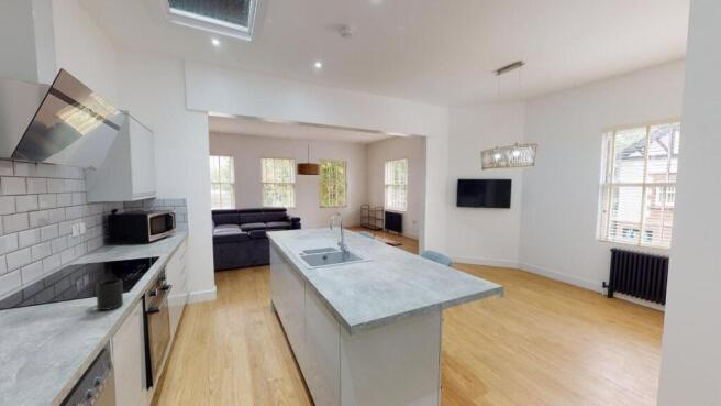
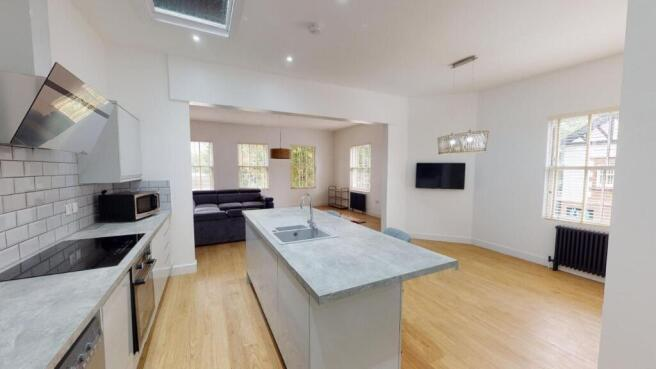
- mug (107, 294)
